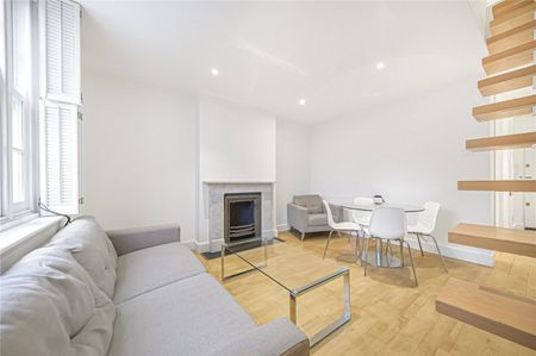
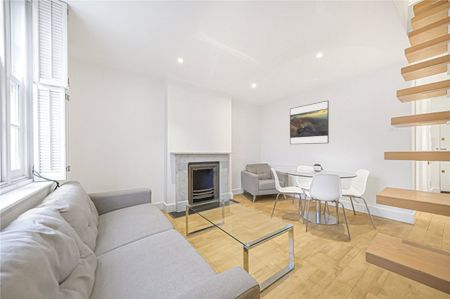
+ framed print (307, 124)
